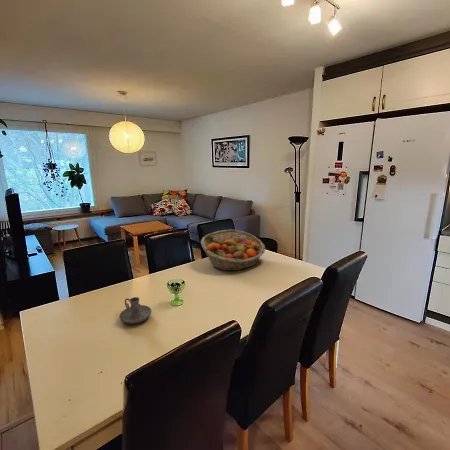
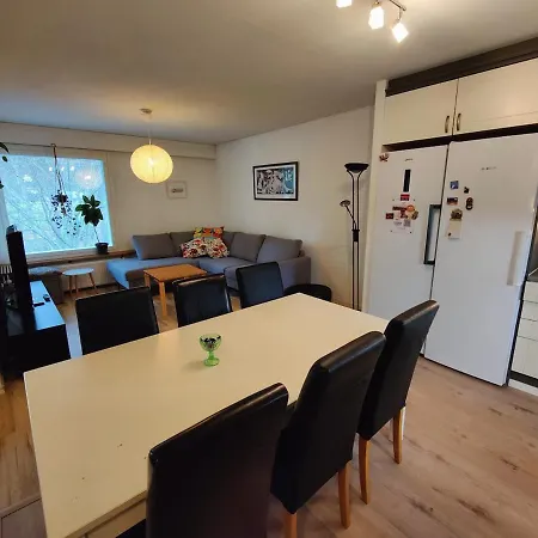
- fruit basket (233, 249)
- candle holder (133, 307)
